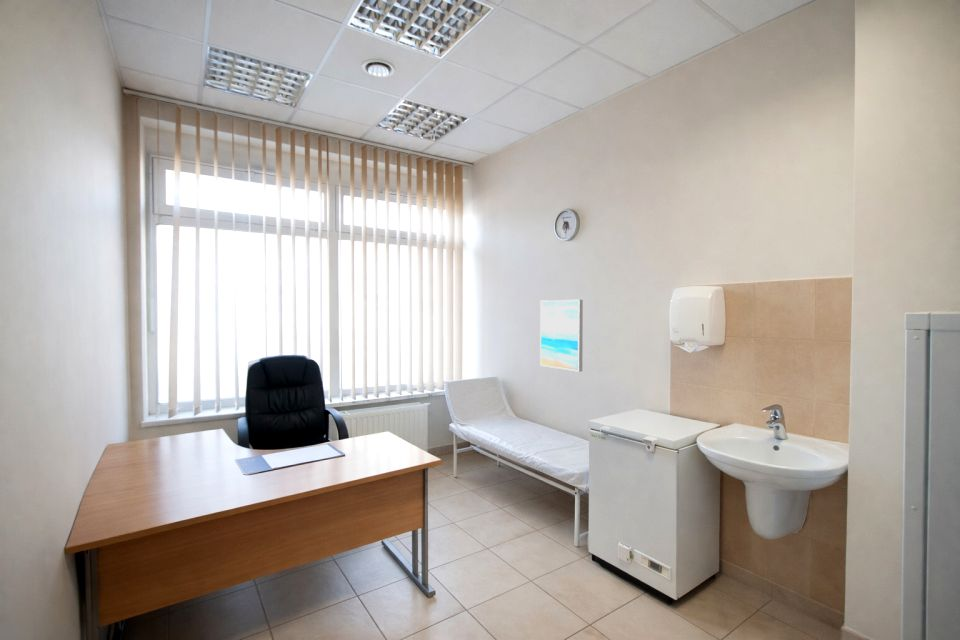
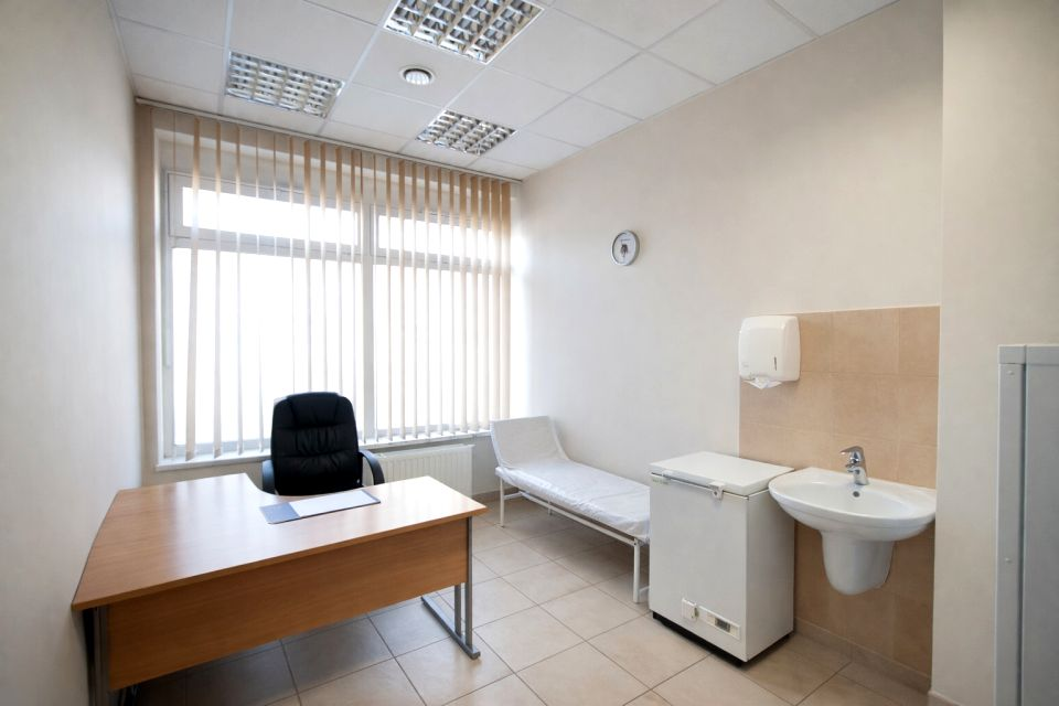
- wall art (560, 334)
